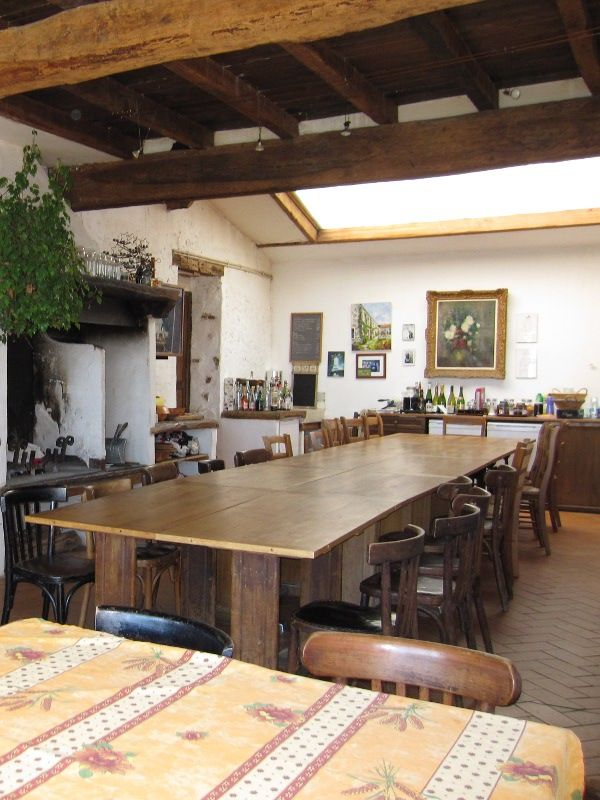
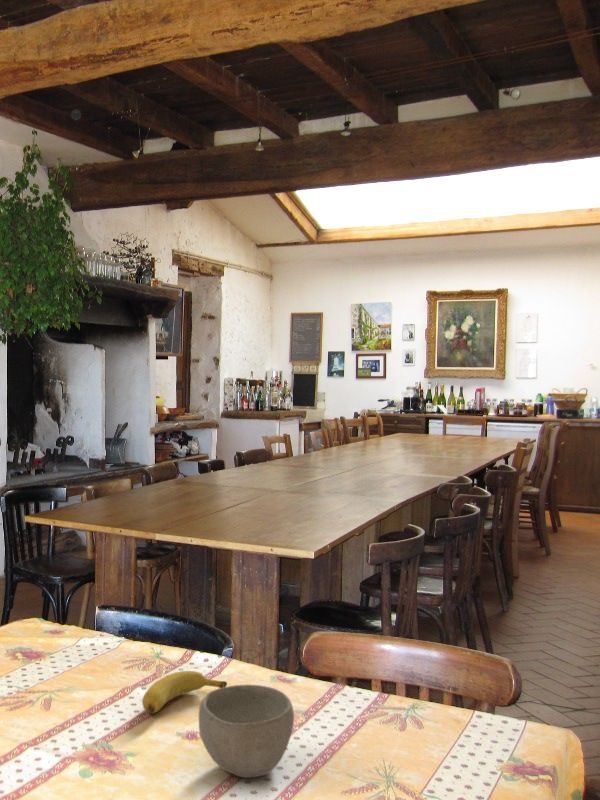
+ banana (178, 692)
+ bowl (246, 733)
